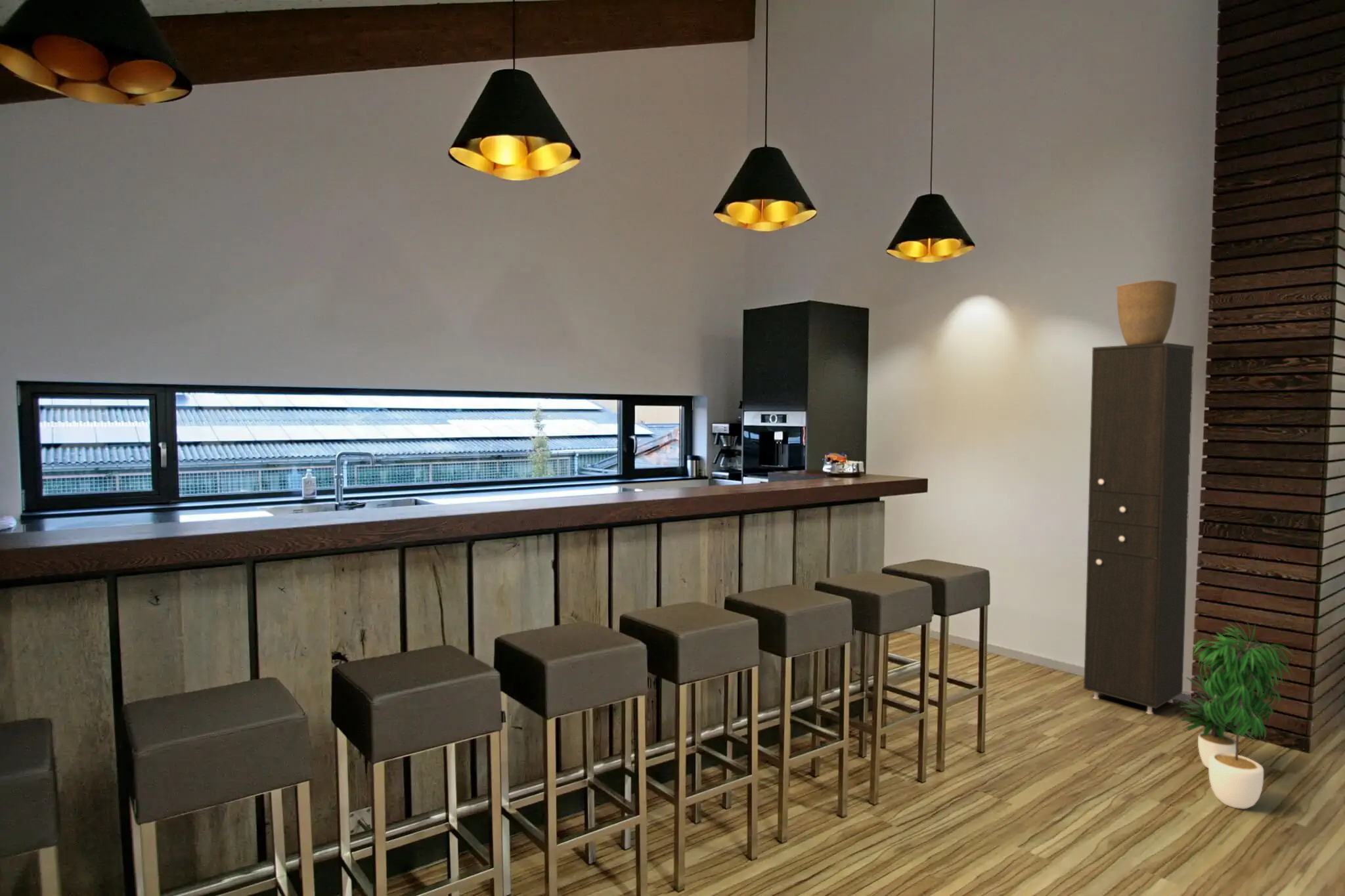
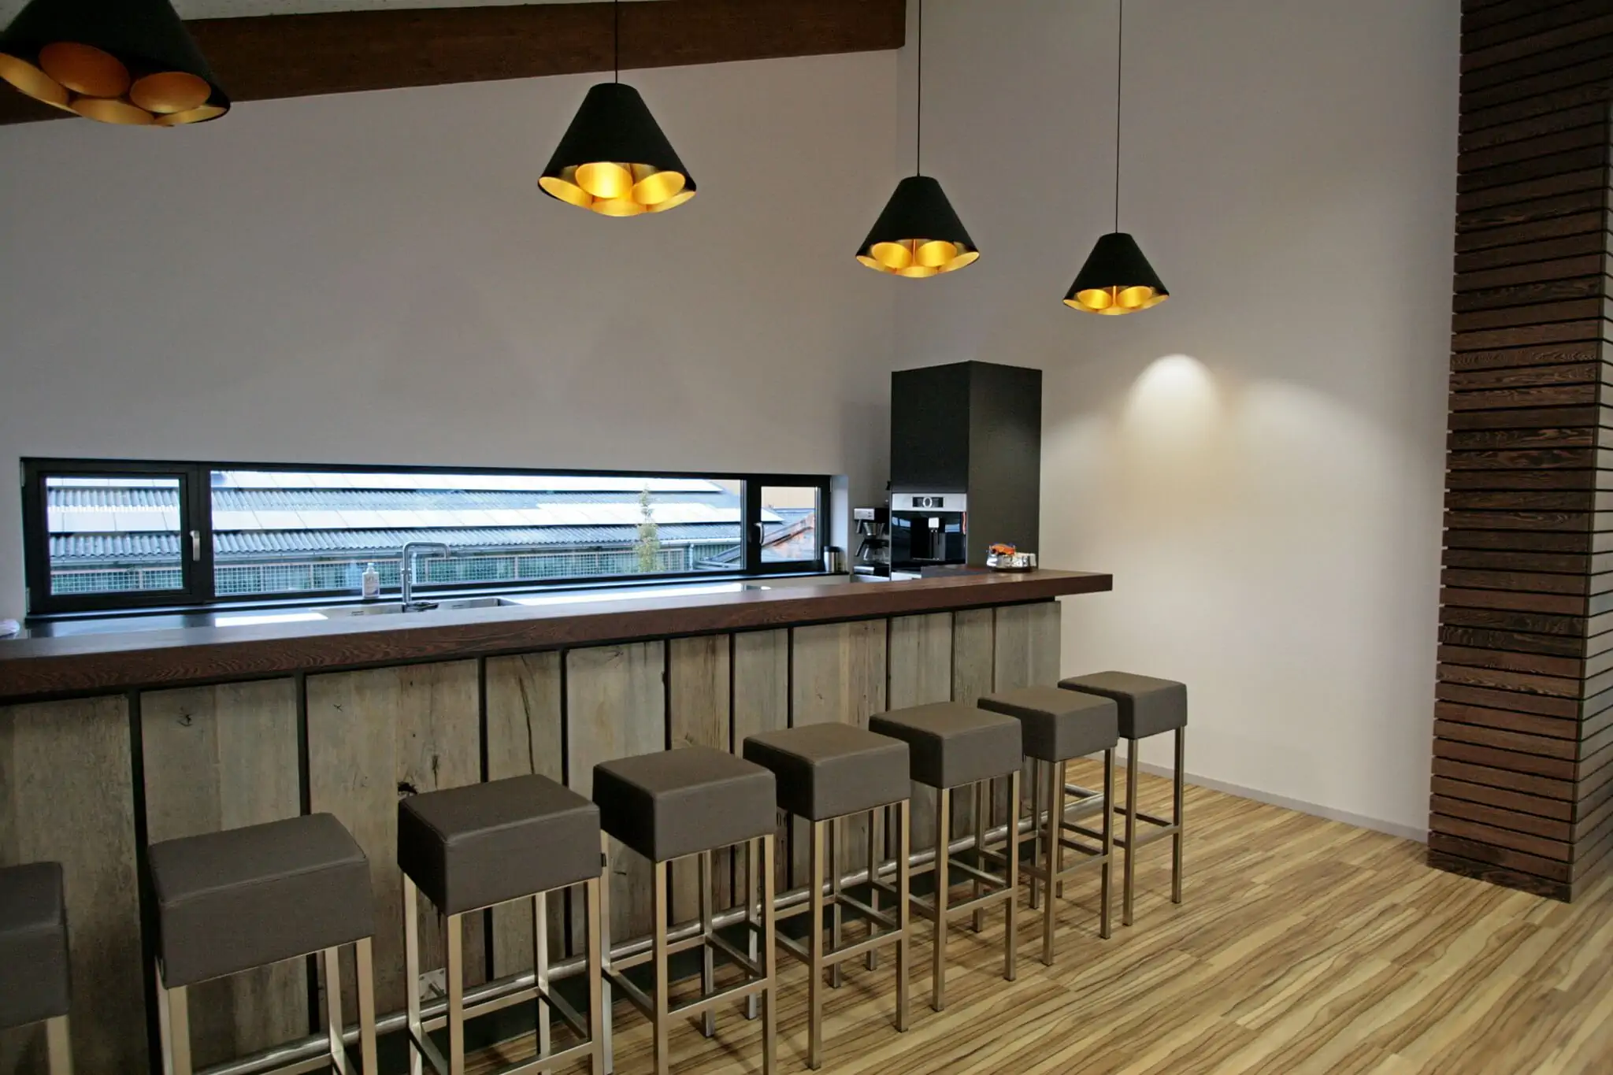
- vase (1145, 314)
- potted plant (1232, 698)
- cabinet (1136, 526)
